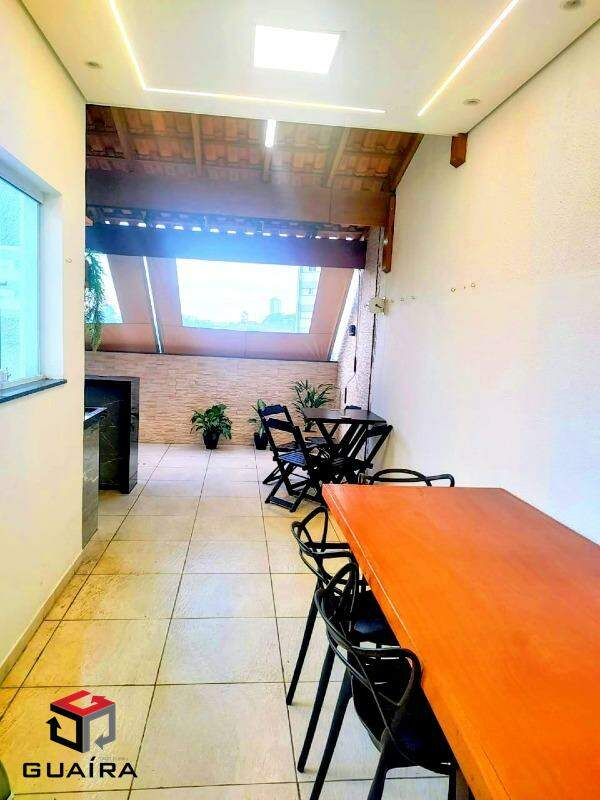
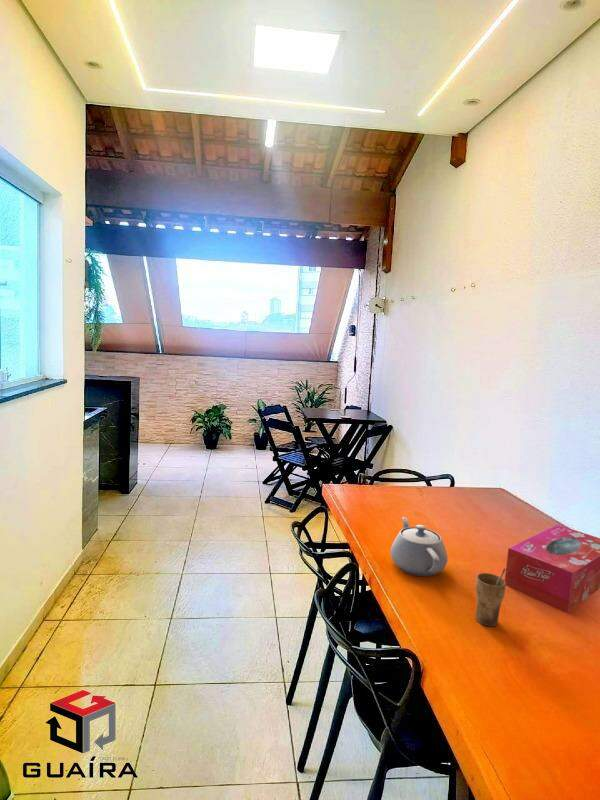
+ teapot (417, 545)
+ tissue box (561, 563)
+ cup (489, 594)
